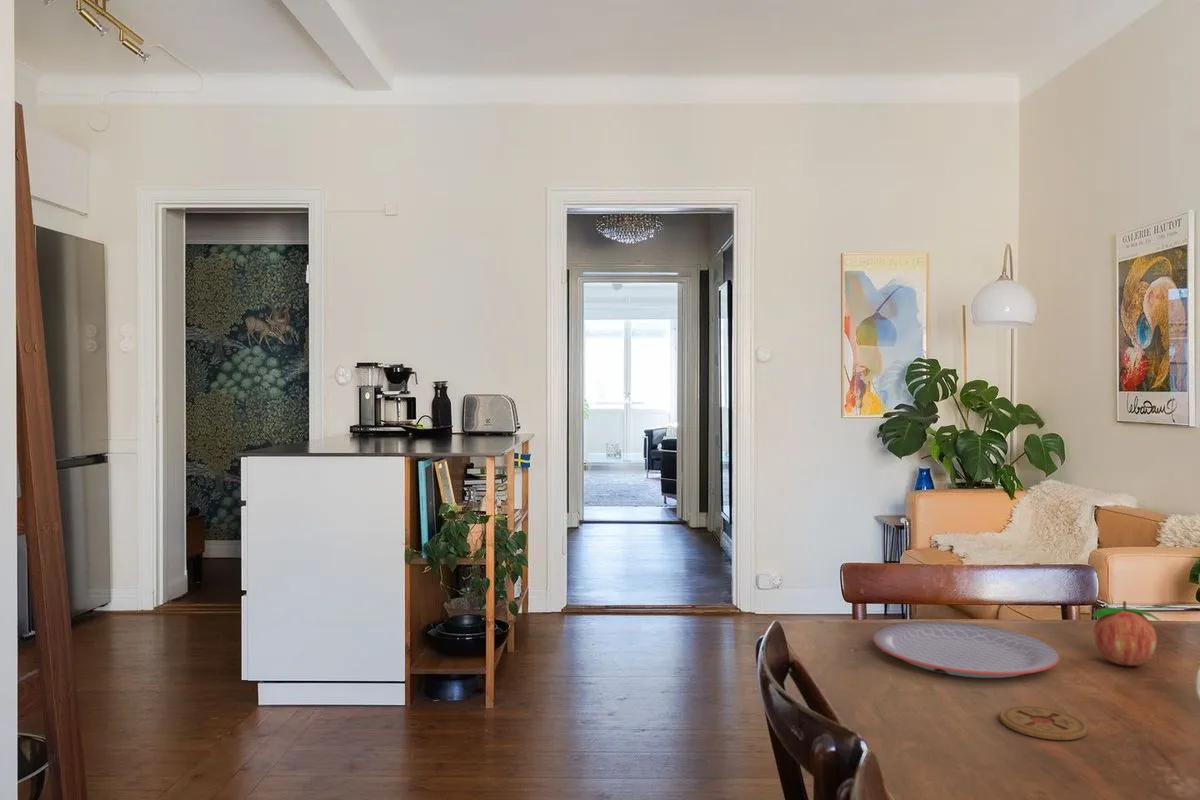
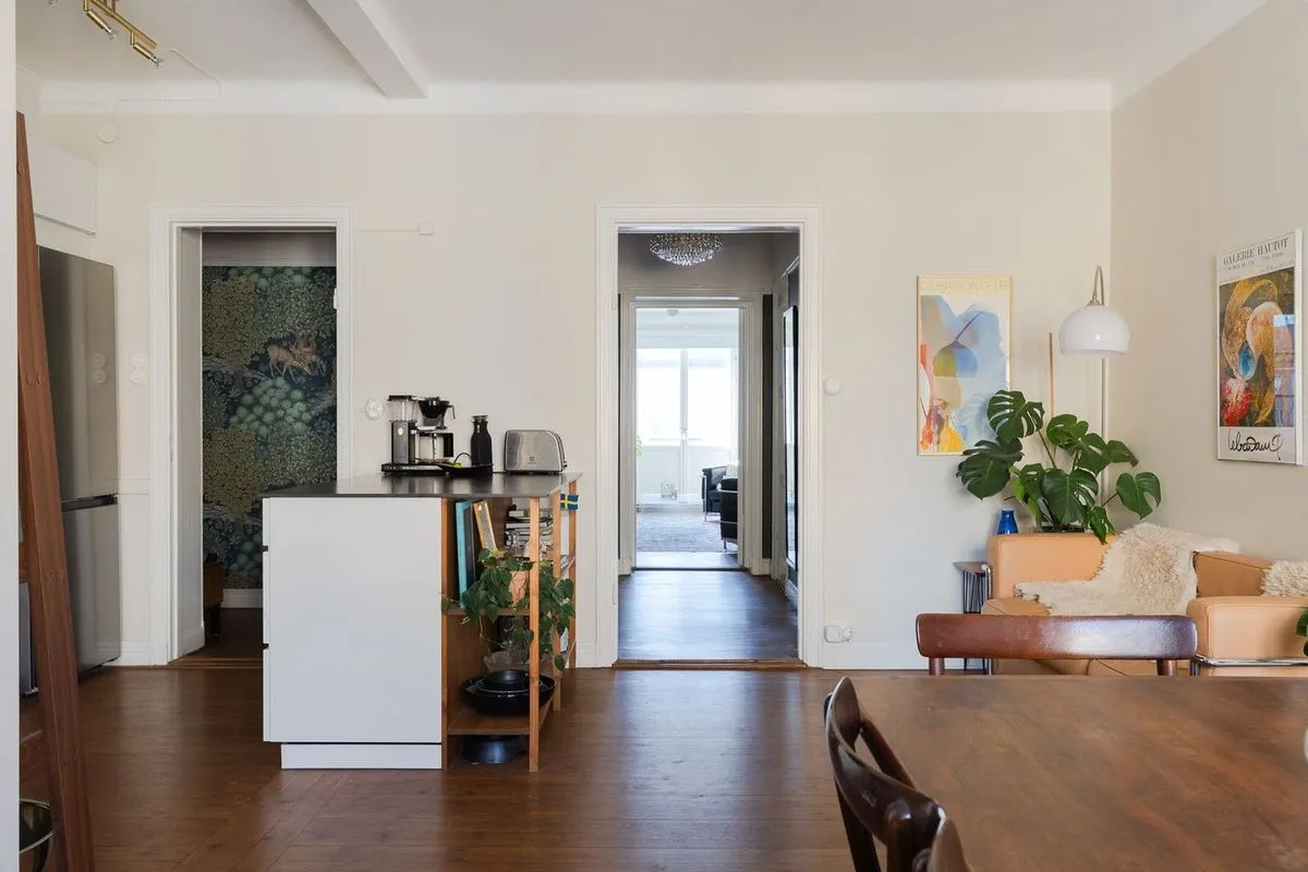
- fruit (1125, 632)
- coaster (1042, 722)
- plate (962, 650)
